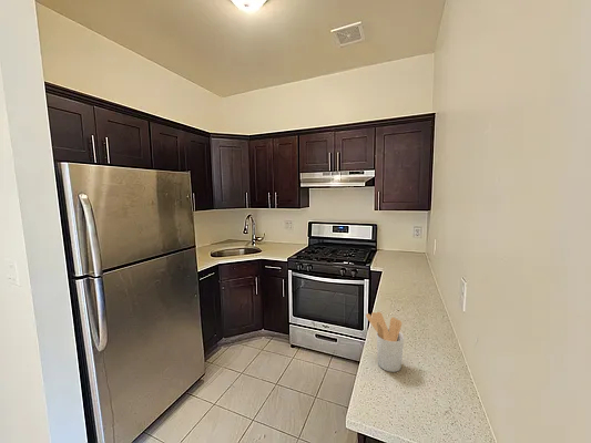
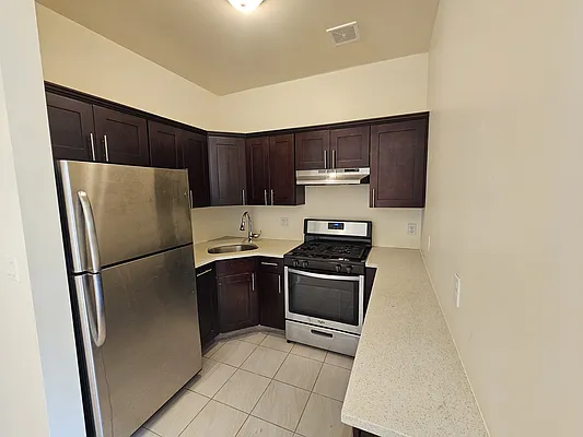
- utensil holder (384, 339)
